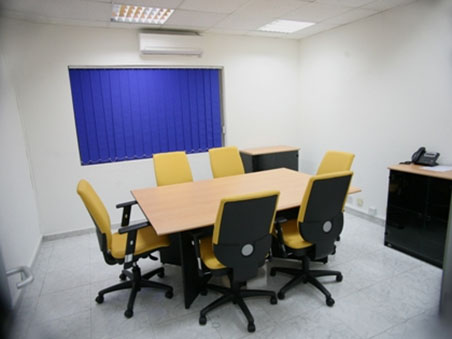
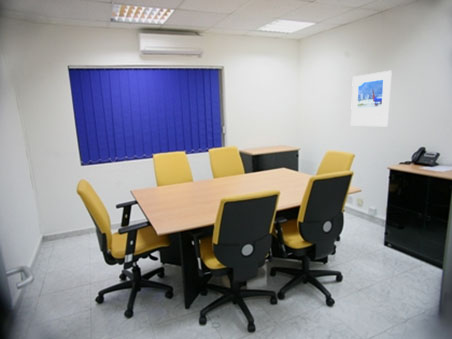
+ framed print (369, 100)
